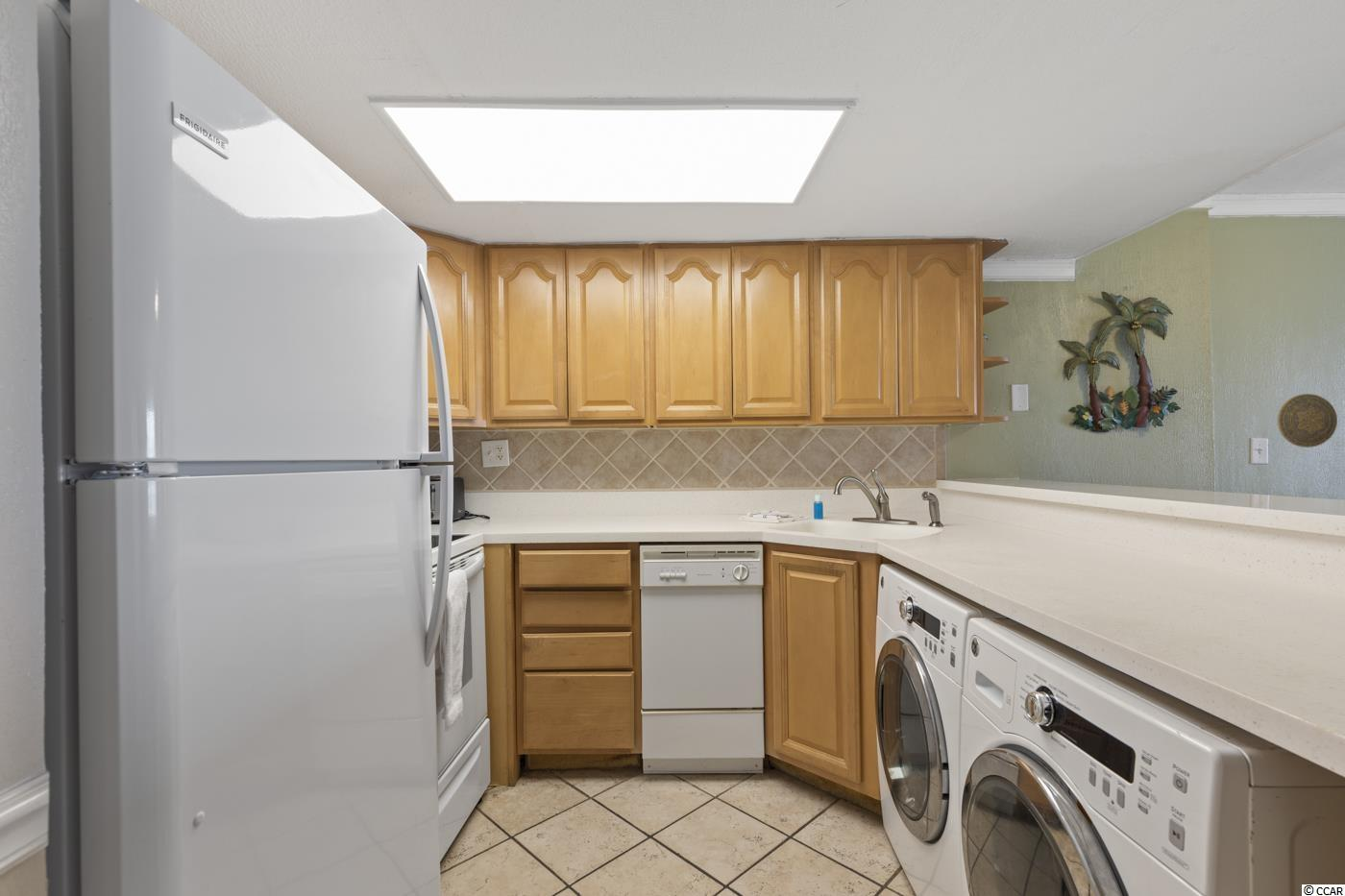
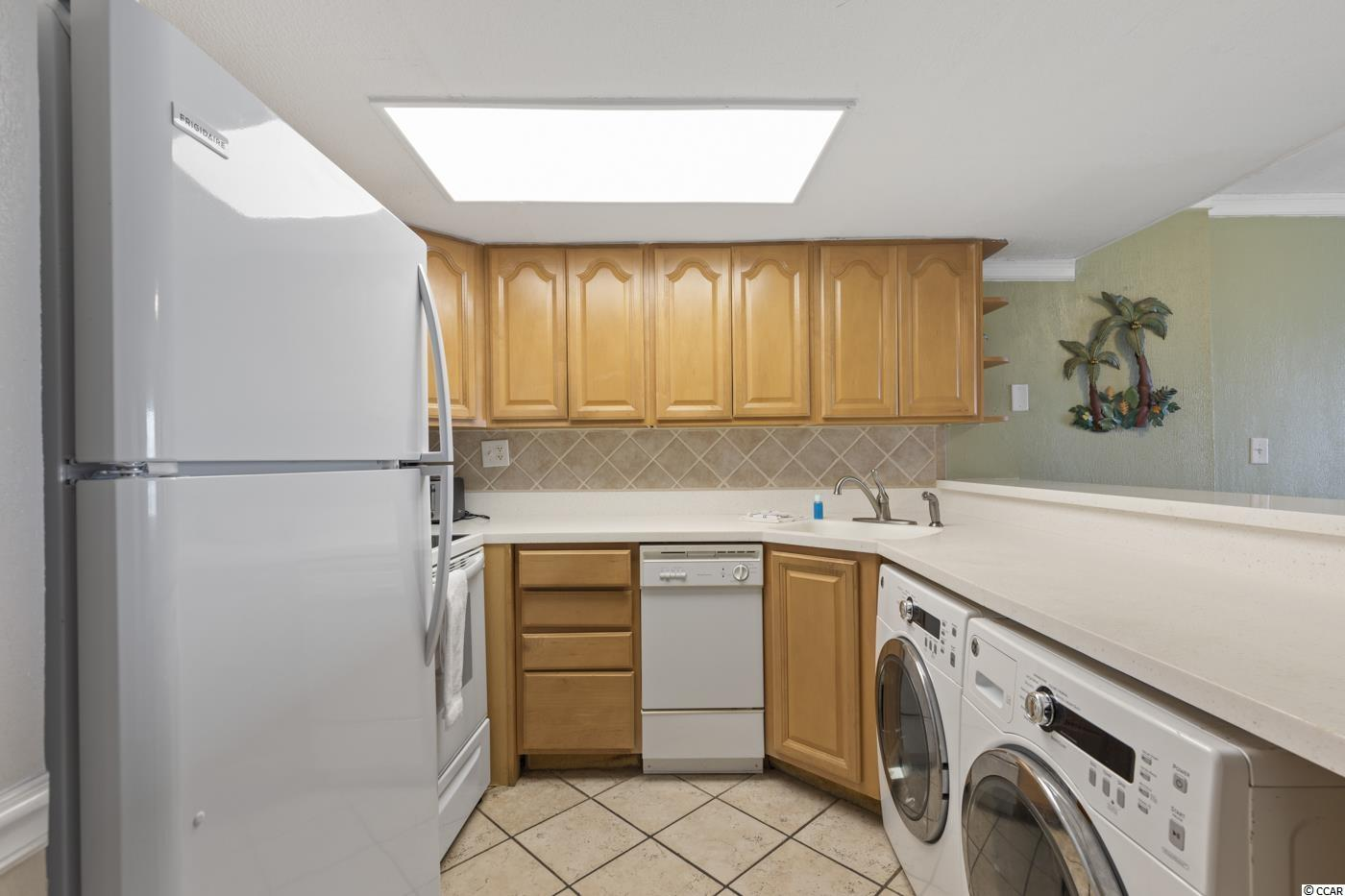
- decorative plate (1309, 420)
